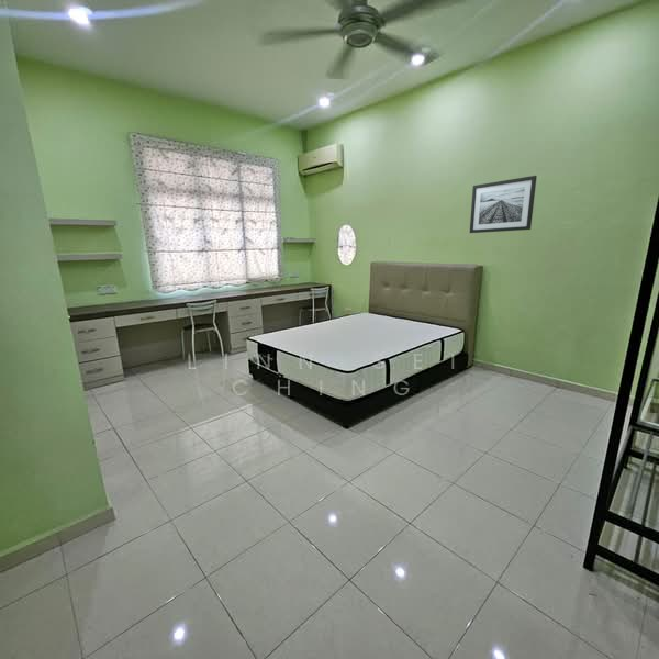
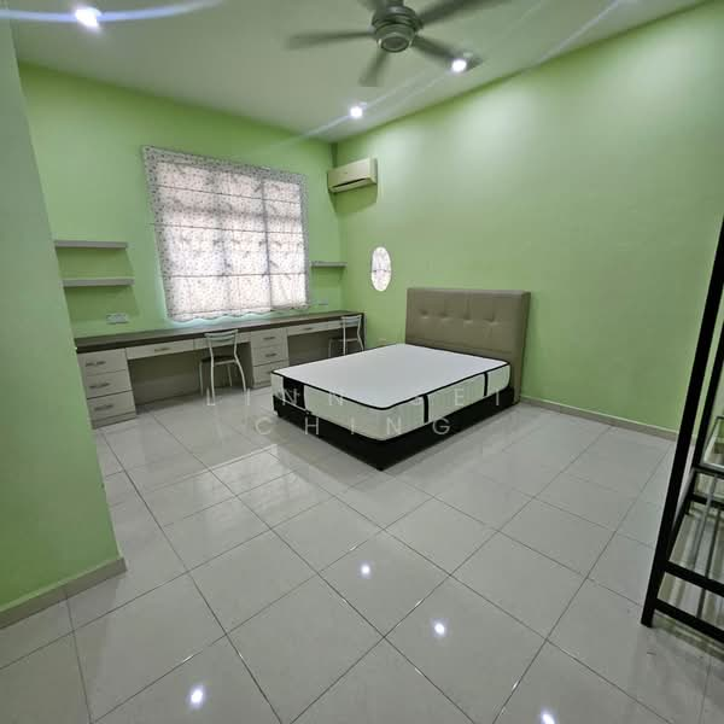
- wall art (500, 206)
